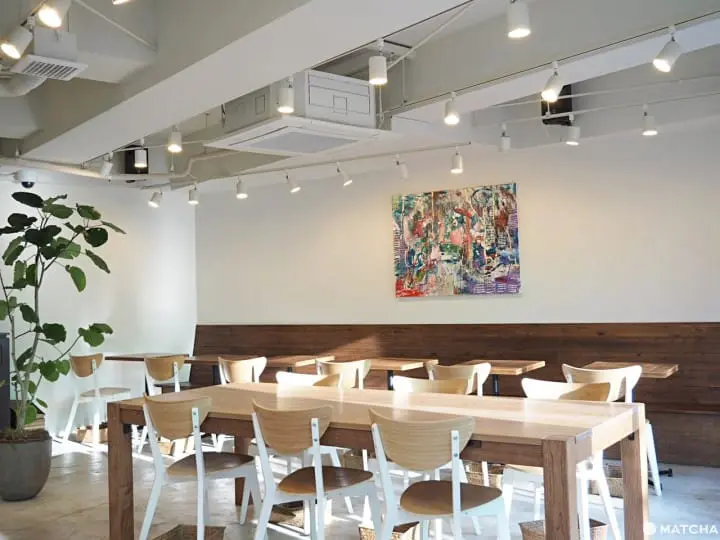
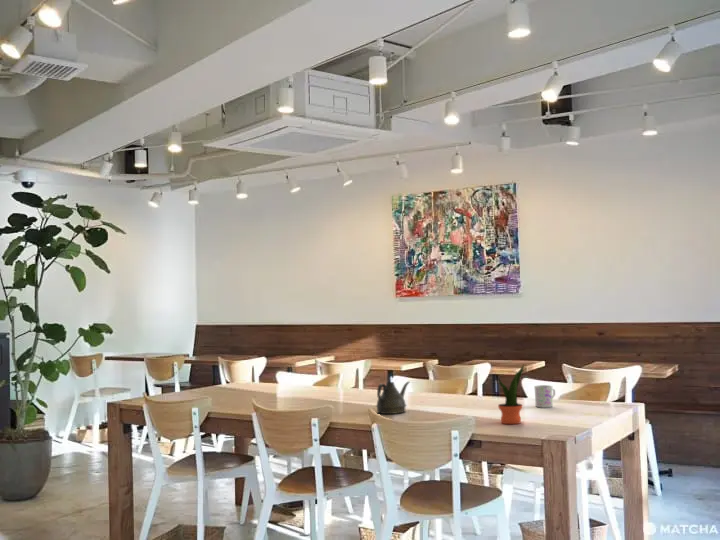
+ teapot (395, 396)
+ potted plant (512, 393)
+ mug (546, 396)
